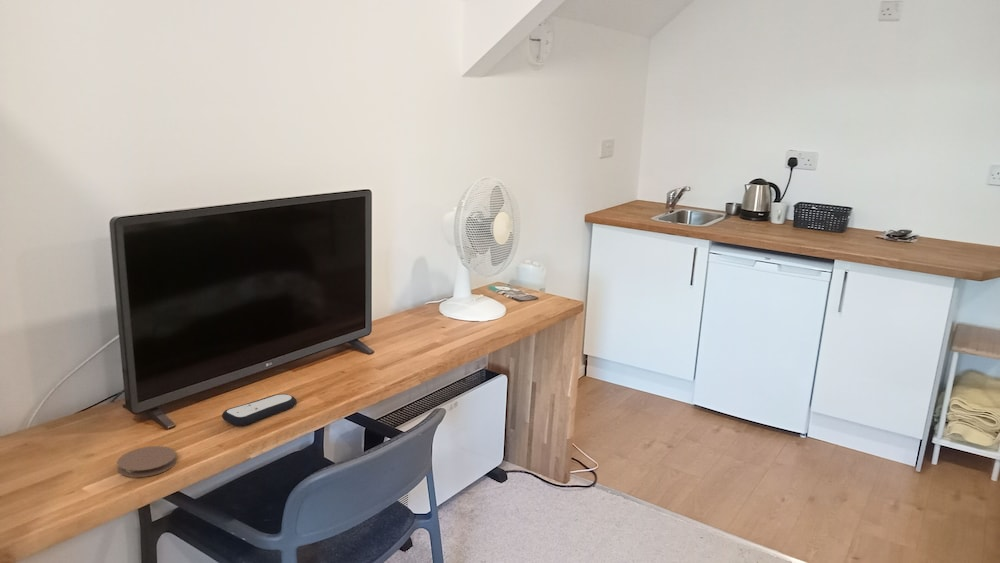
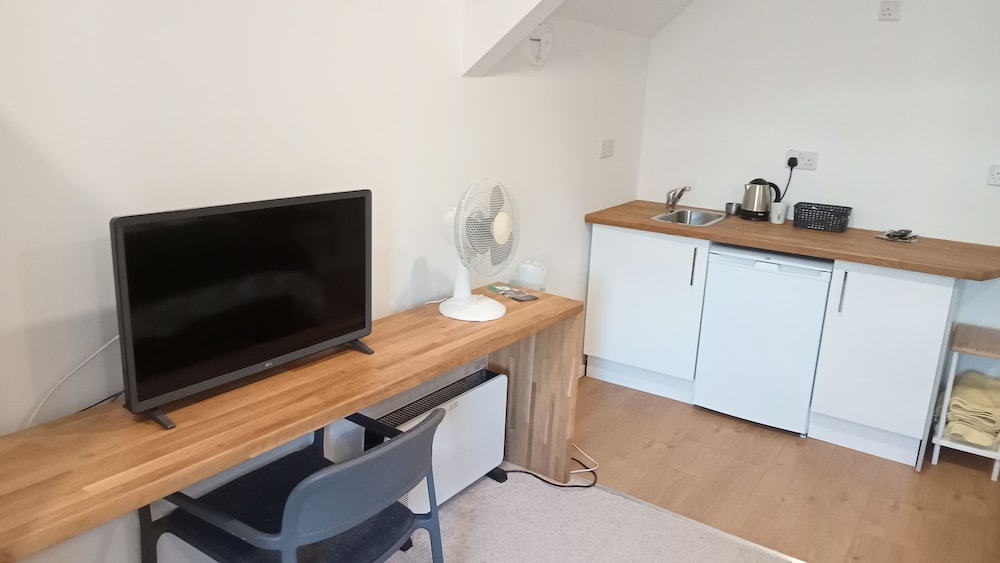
- coaster (147, 461)
- remote control (261, 408)
